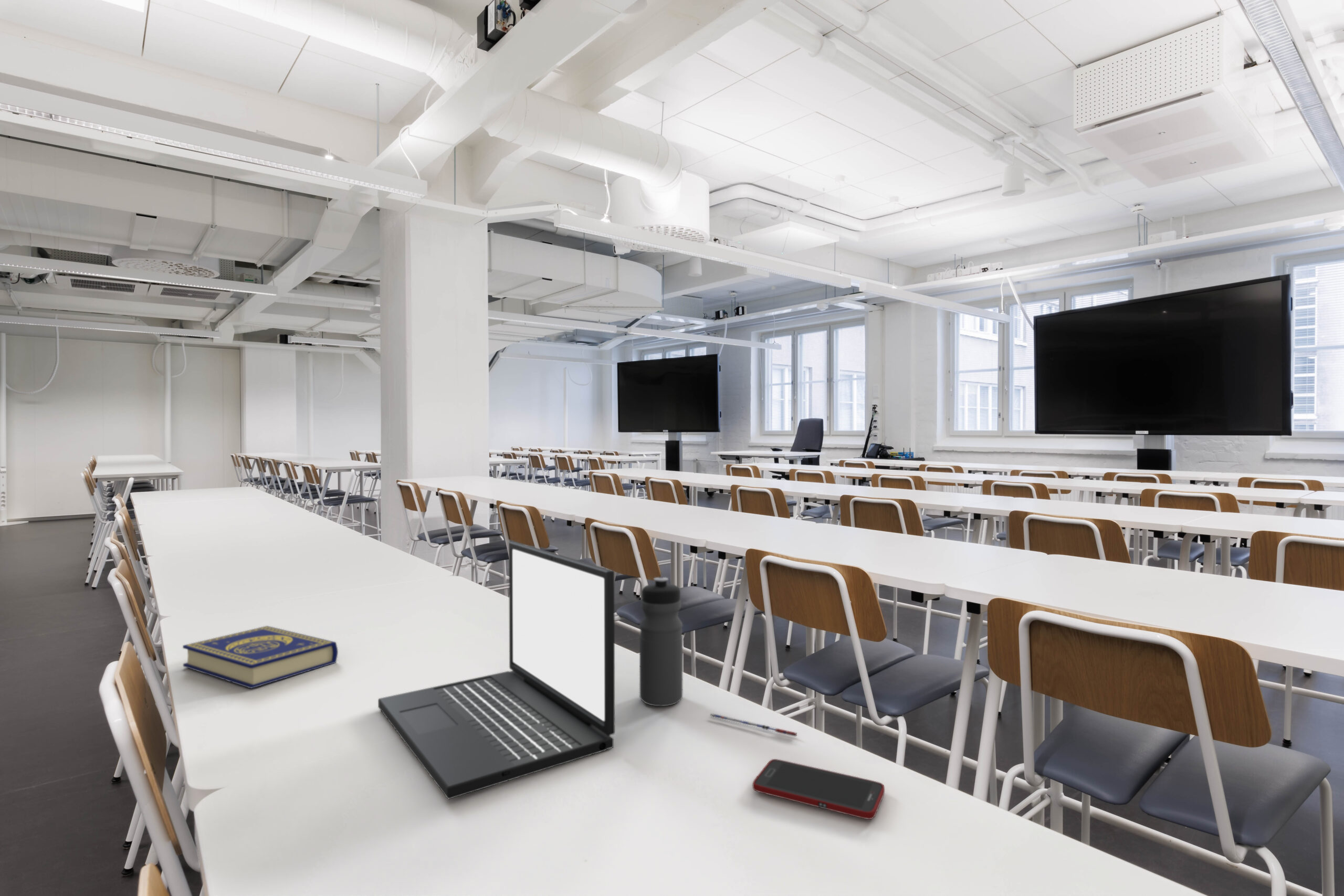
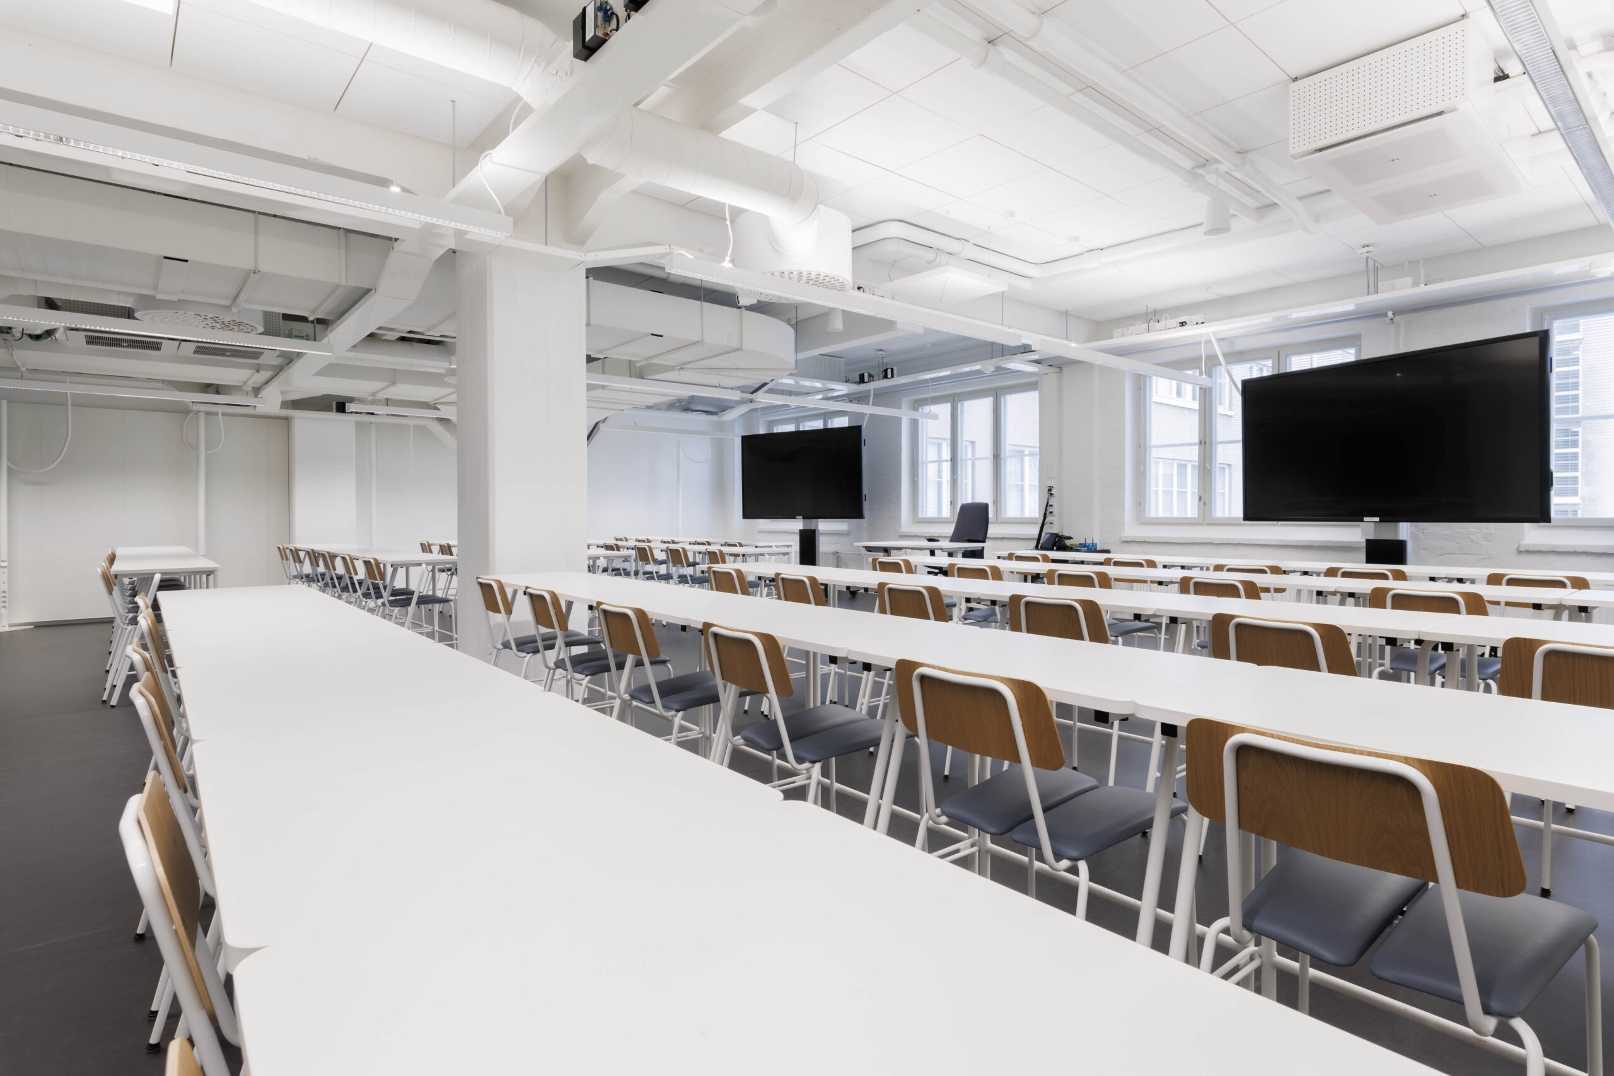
- laptop (509, 644)
- book (259, 653)
- pen (752, 724)
- water bottle (661, 638)
- cell phone (818, 787)
